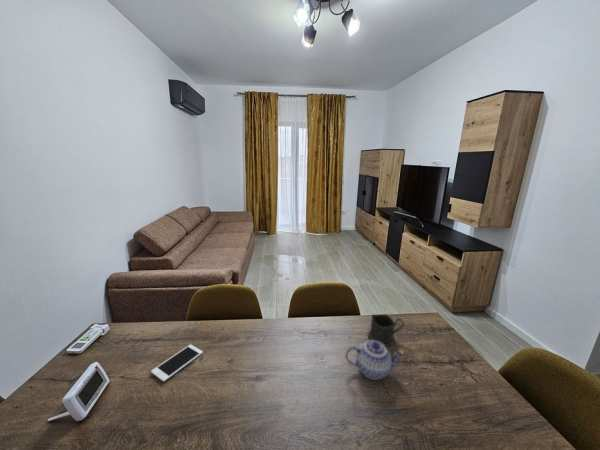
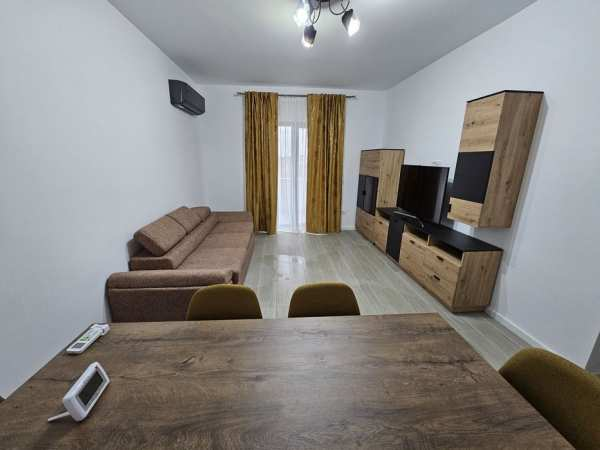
- teapot (374, 357)
- cell phone (178, 361)
- cup (385, 327)
